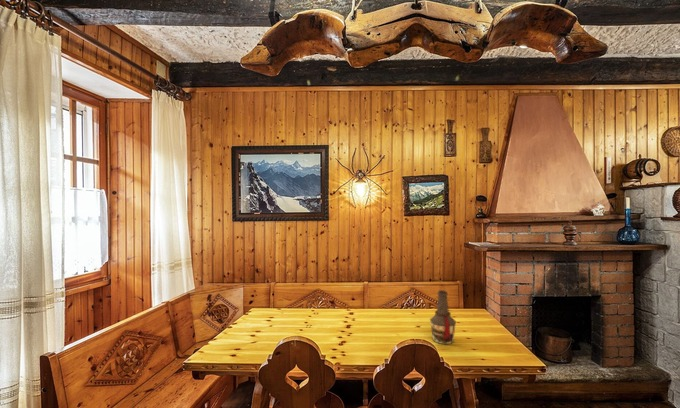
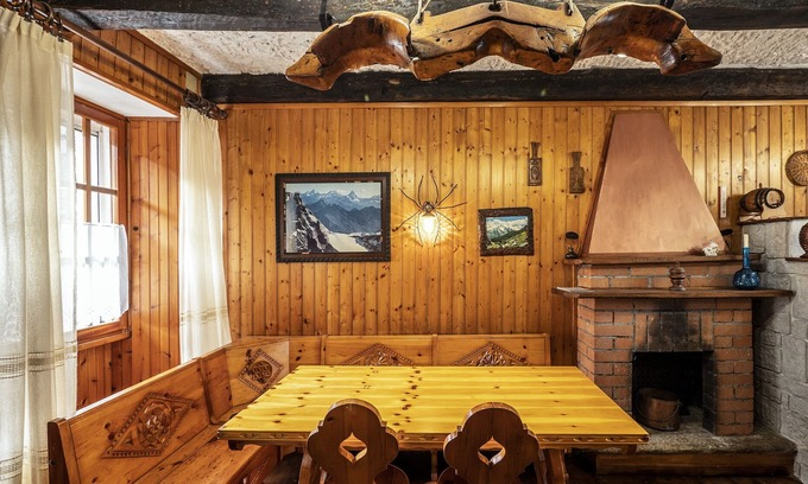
- bottle (443, 316)
